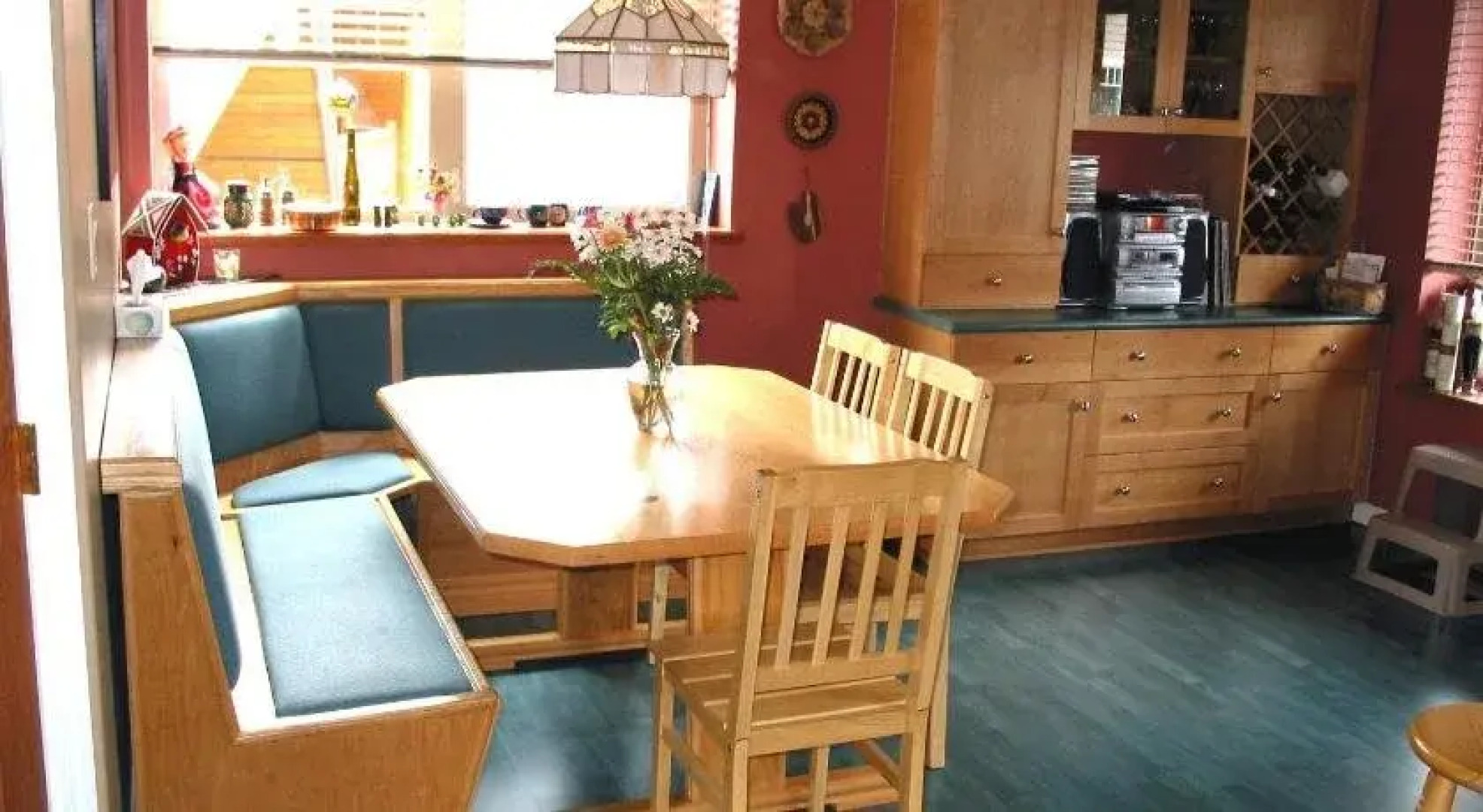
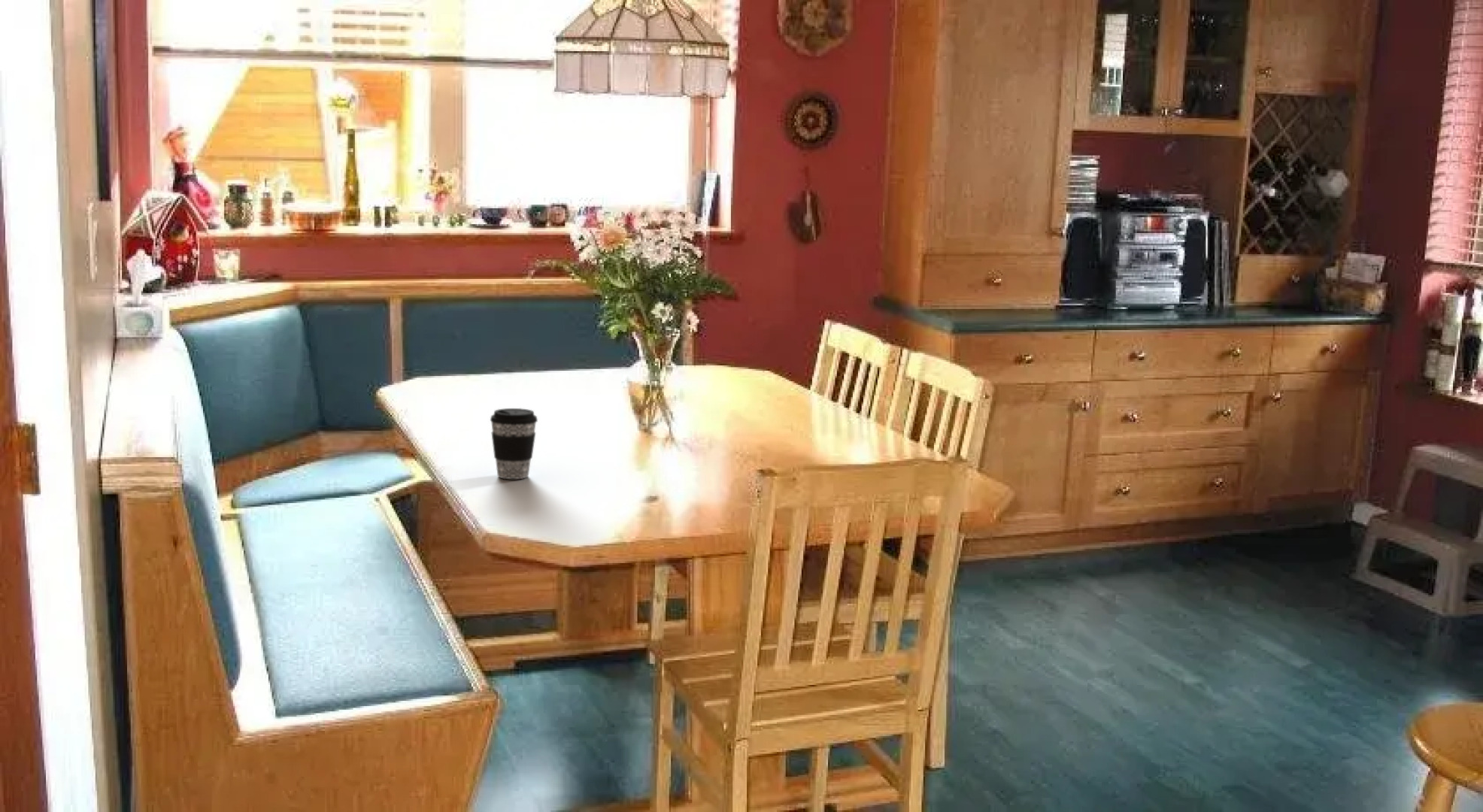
+ coffee cup (514, 444)
